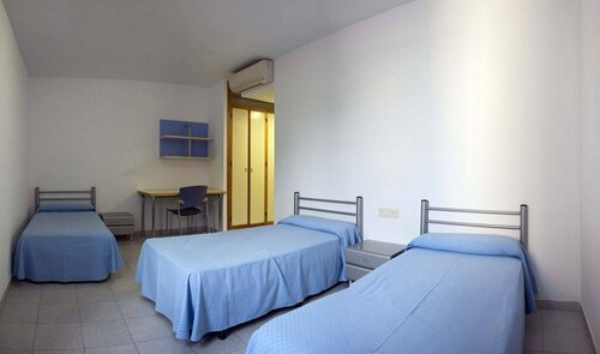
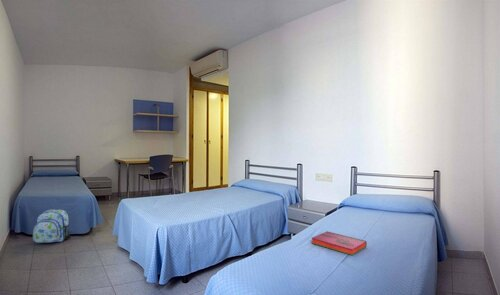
+ backpack (51, 226)
+ hardback book (338, 242)
